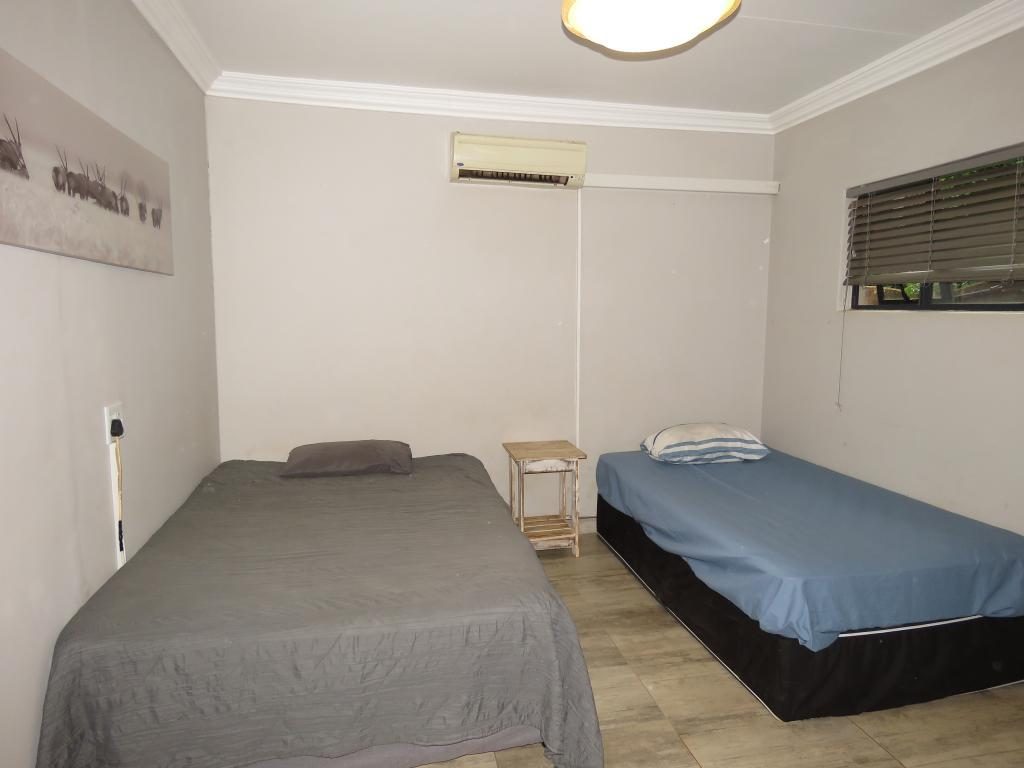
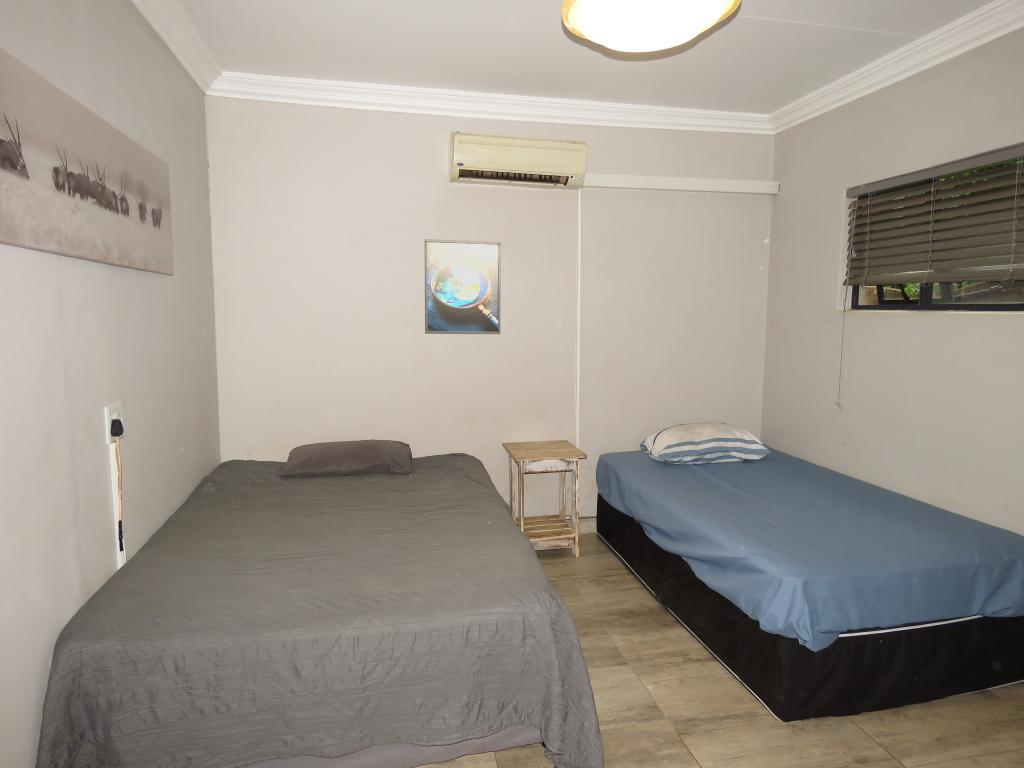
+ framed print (463, 287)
